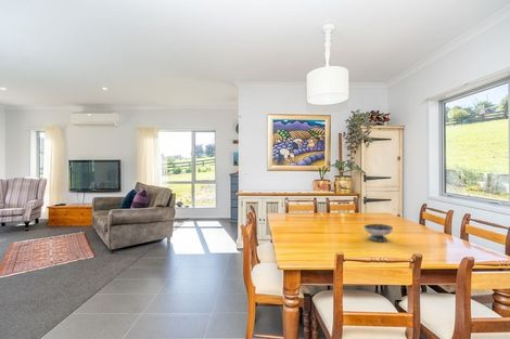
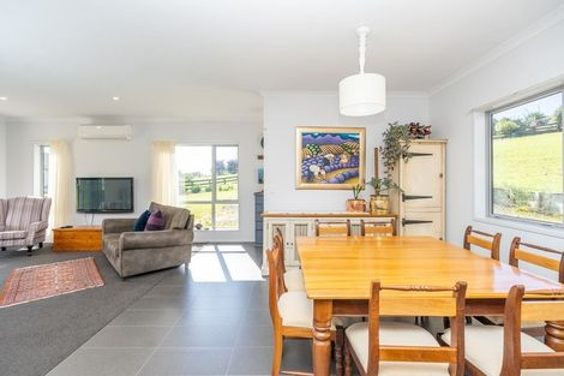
- bowl (378, 233)
